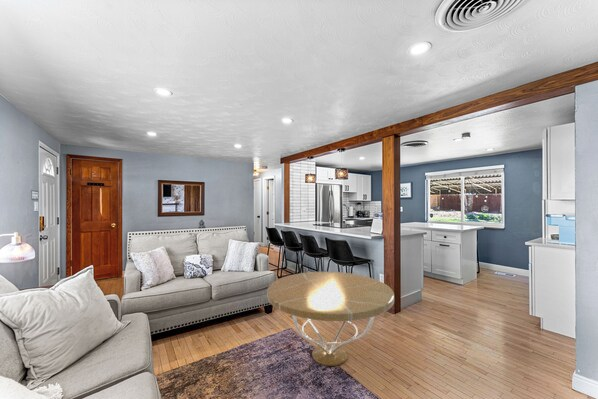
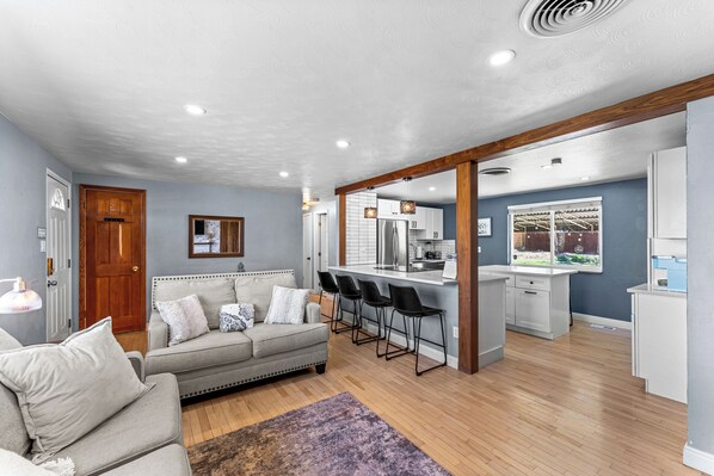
- coffee table (329, 320)
